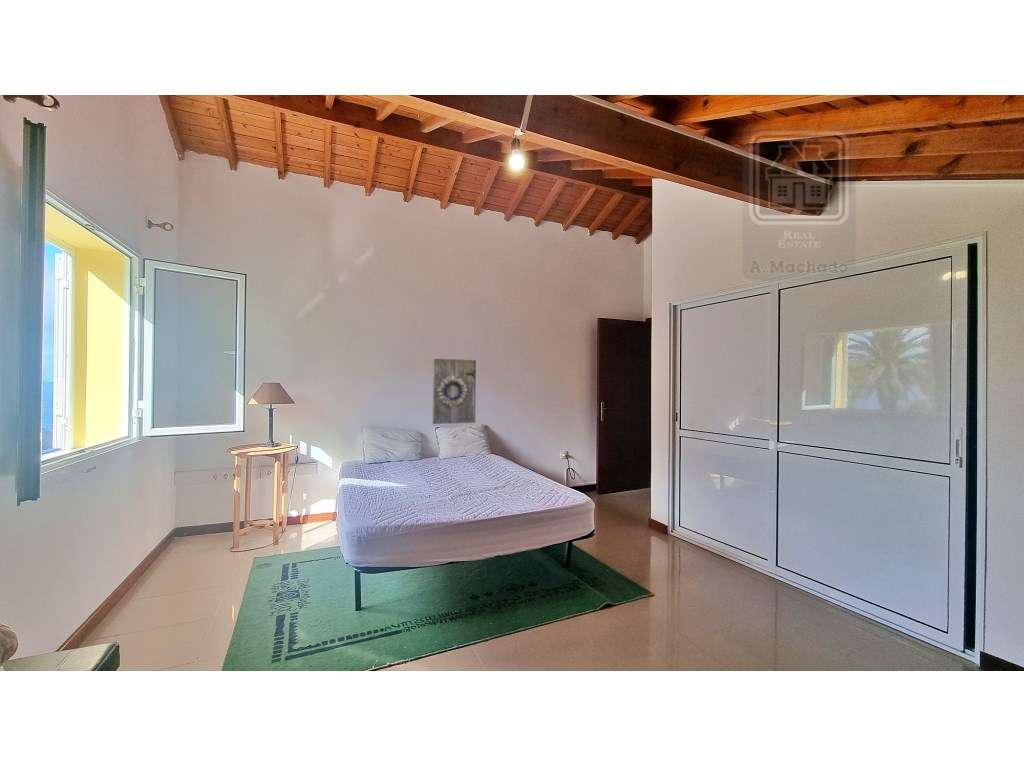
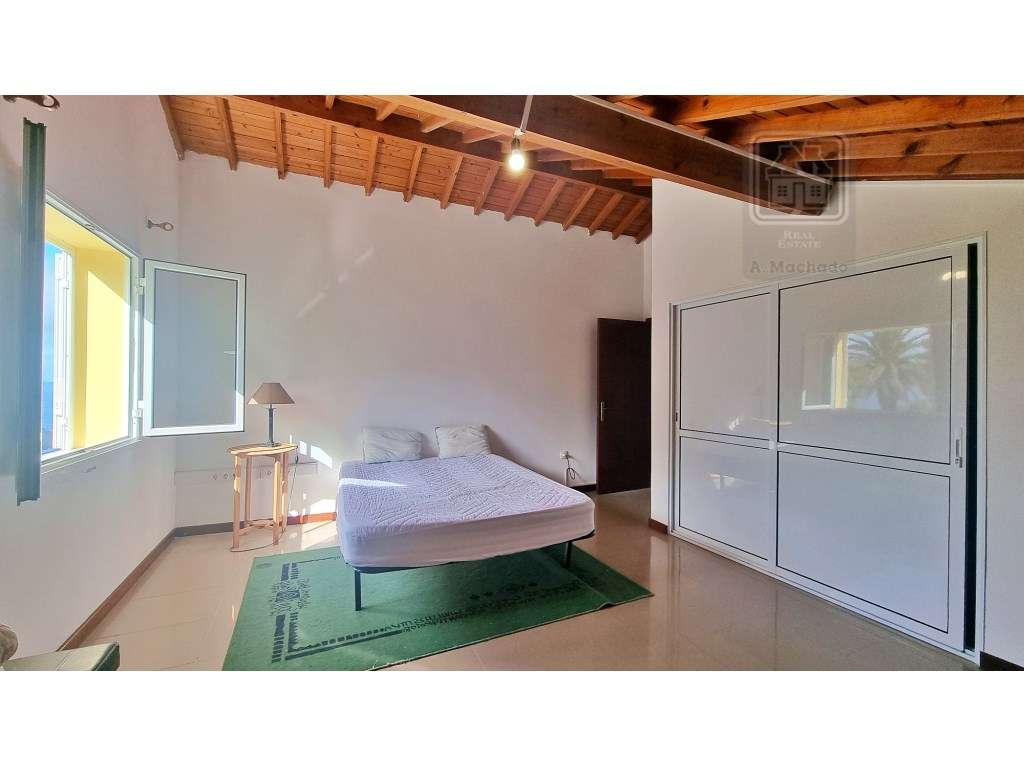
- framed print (454, 391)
